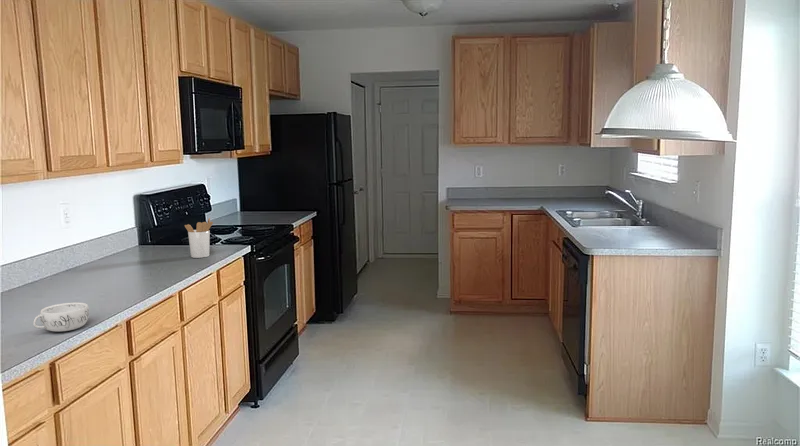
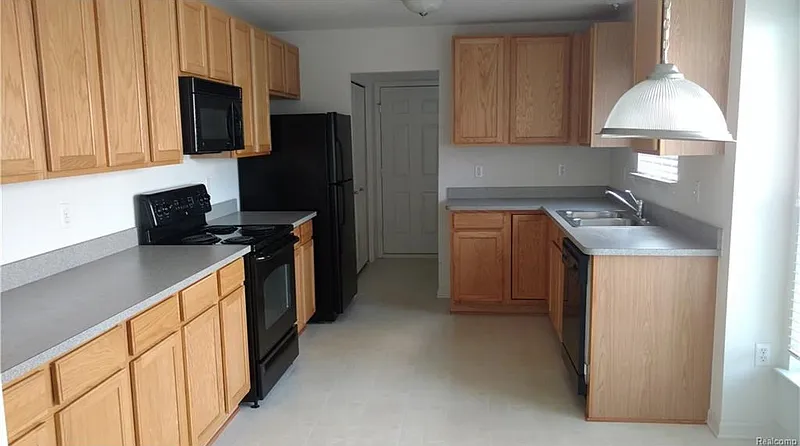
- utensil holder (201, 237)
- decorative bowl (61, 318)
